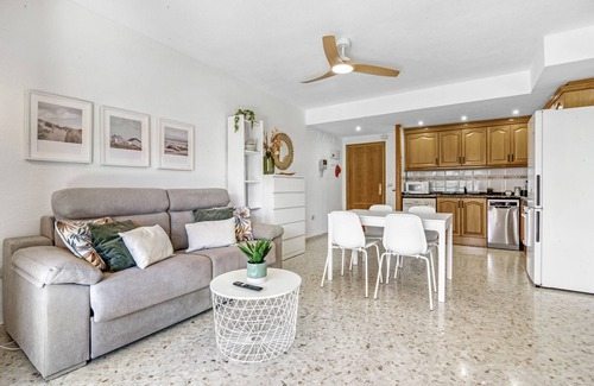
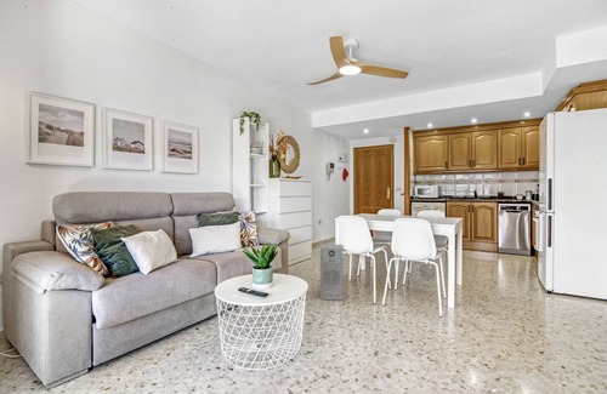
+ air purifier (331, 270)
